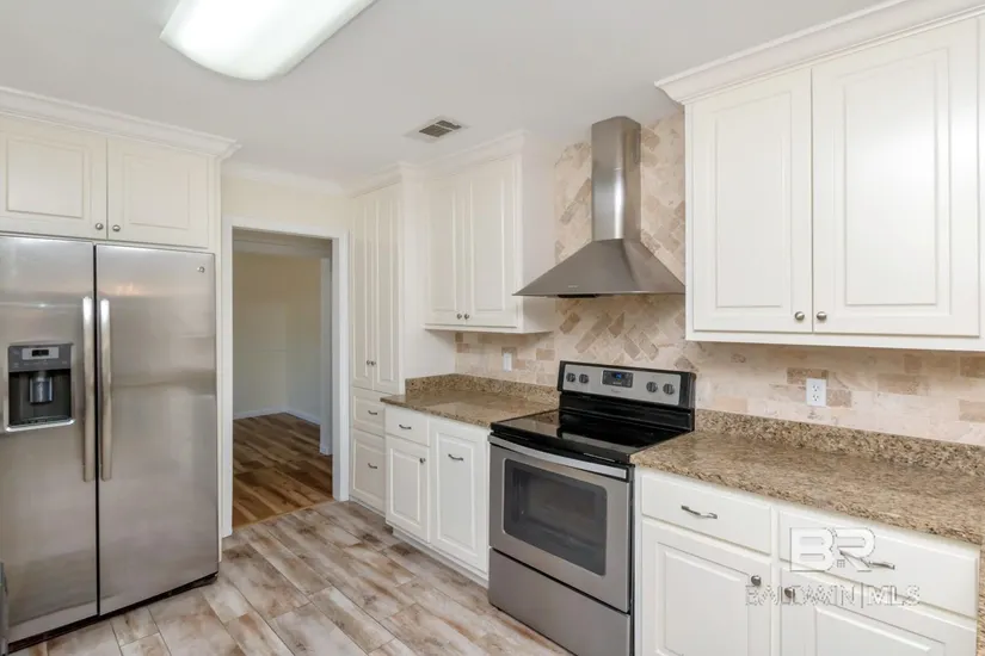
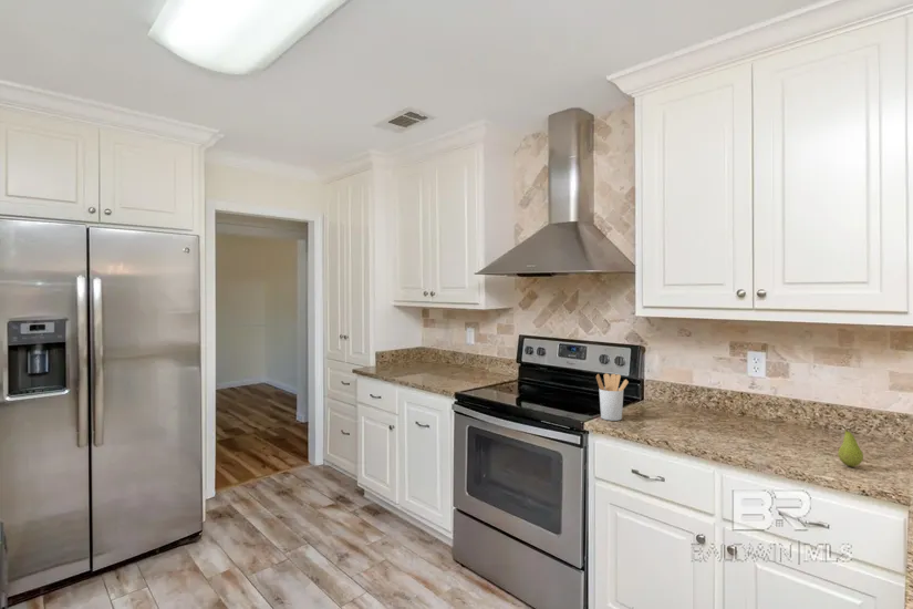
+ utensil holder (611, 395)
+ fruit (850, 445)
